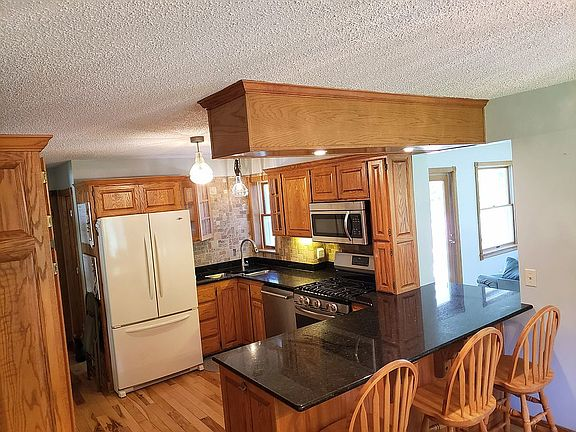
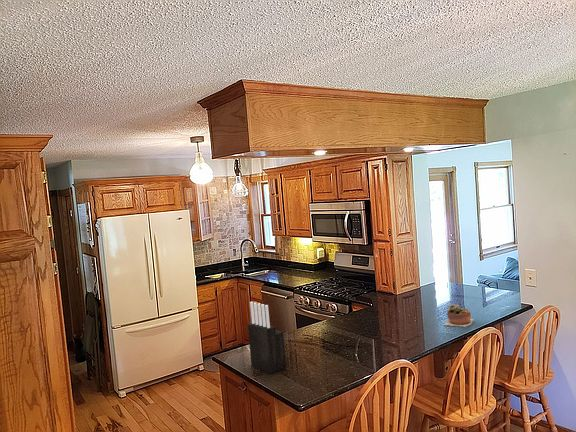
+ knife block (267, 334)
+ succulent plant (458, 313)
